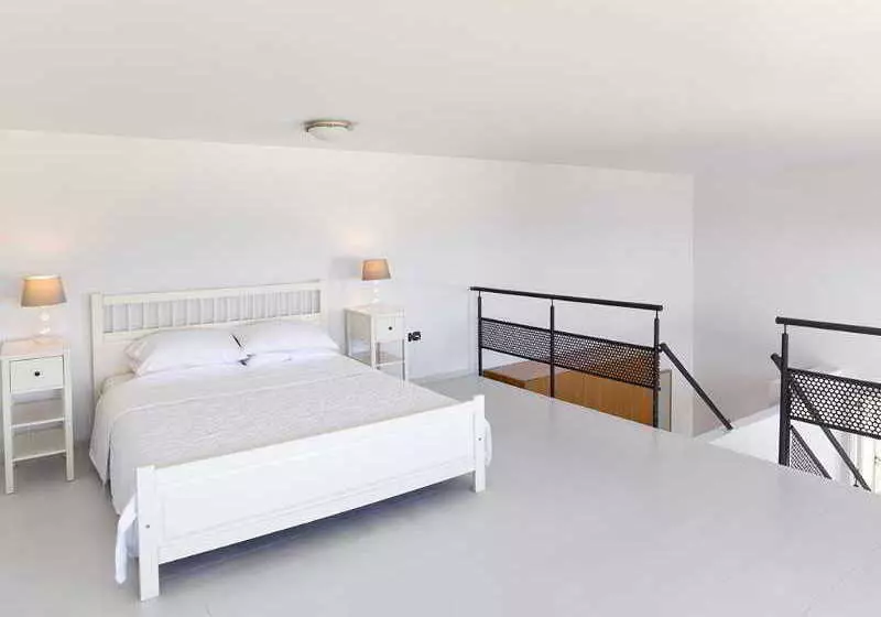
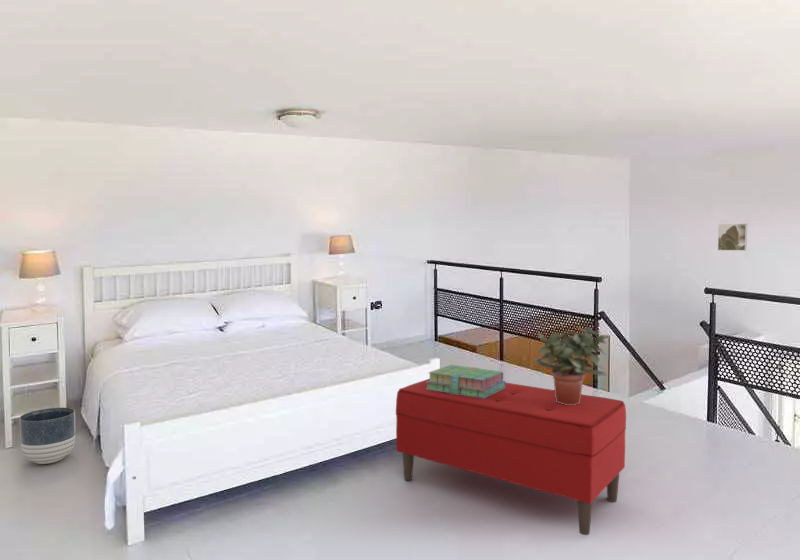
+ planter (48, 437)
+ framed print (732, 237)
+ potted plant (567, 364)
+ stack of books (465, 379)
+ bench (505, 442)
